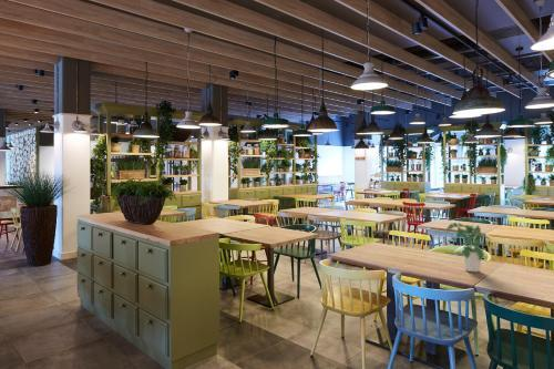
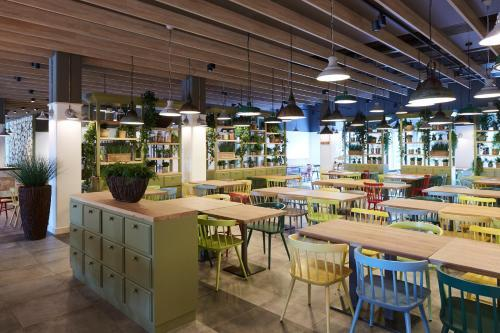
- potted plant (468, 246)
